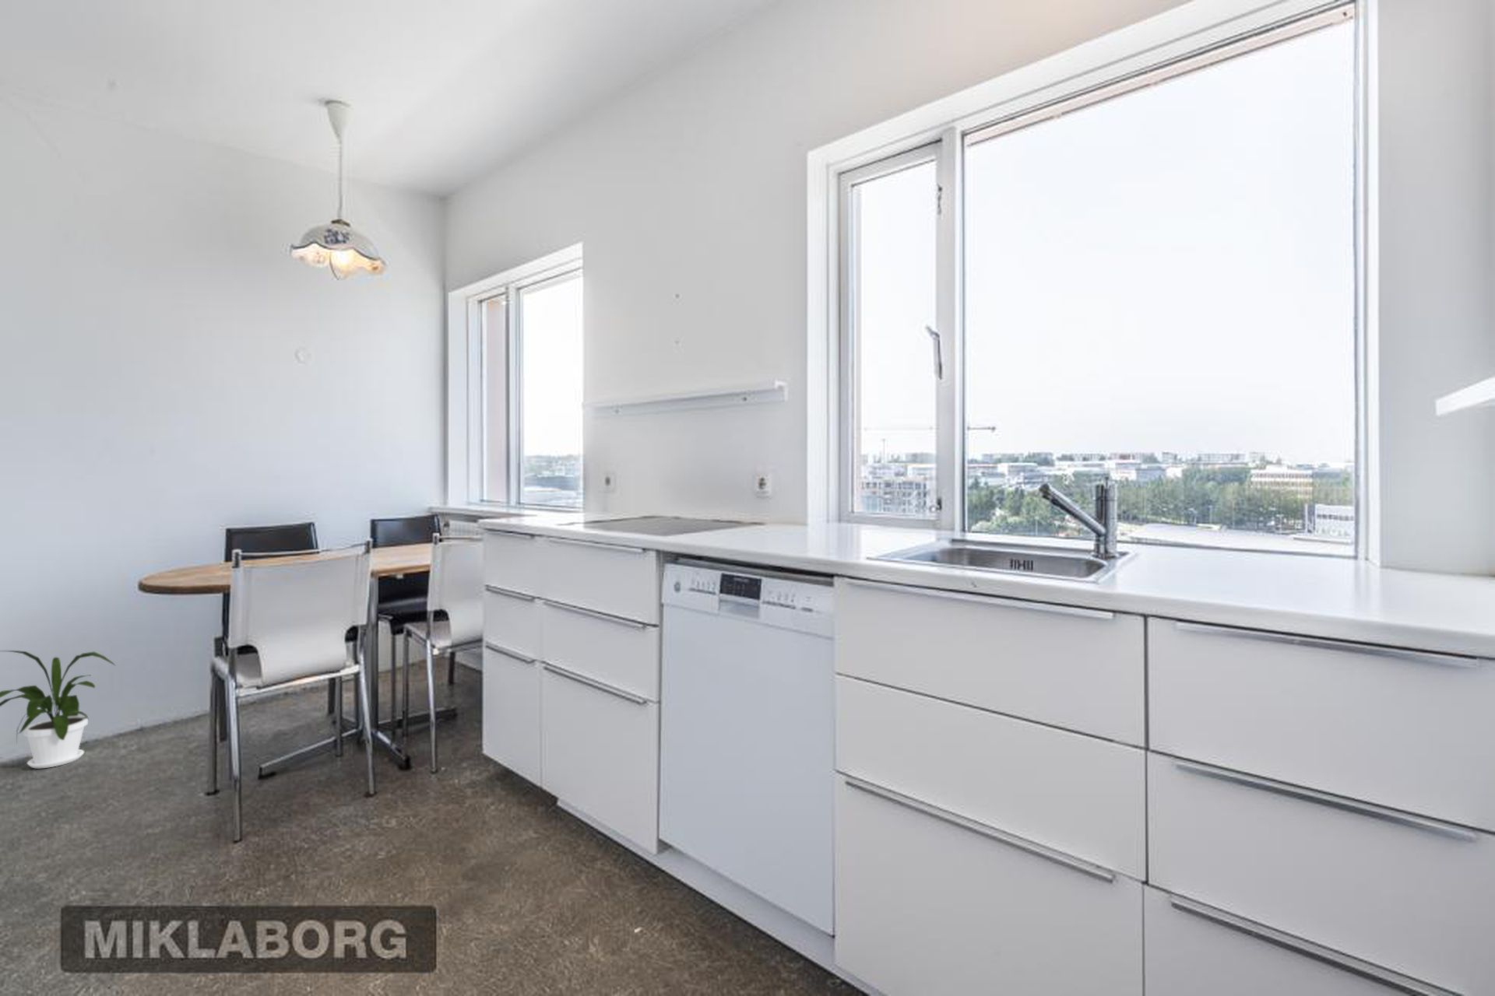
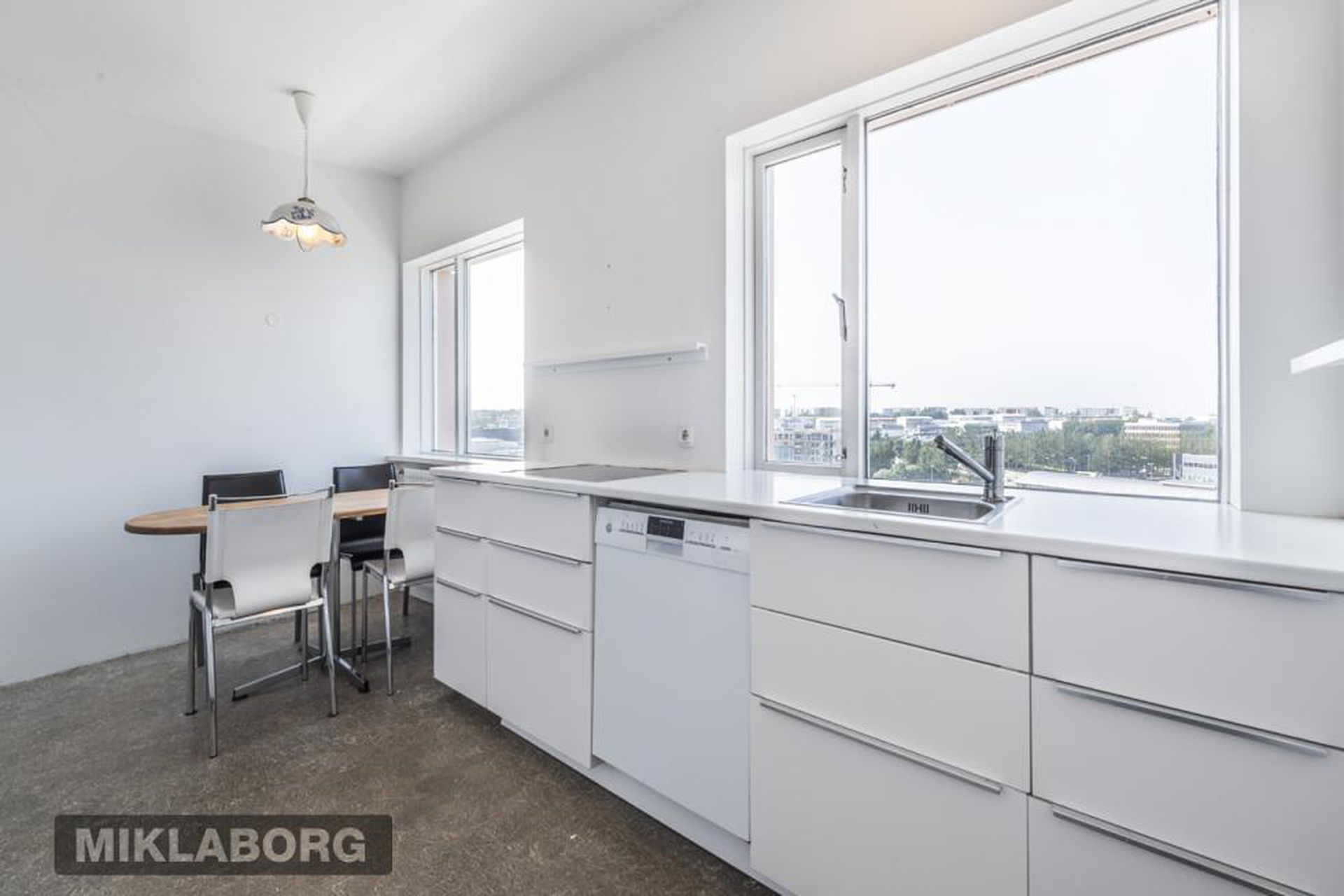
- house plant (51, 704)
